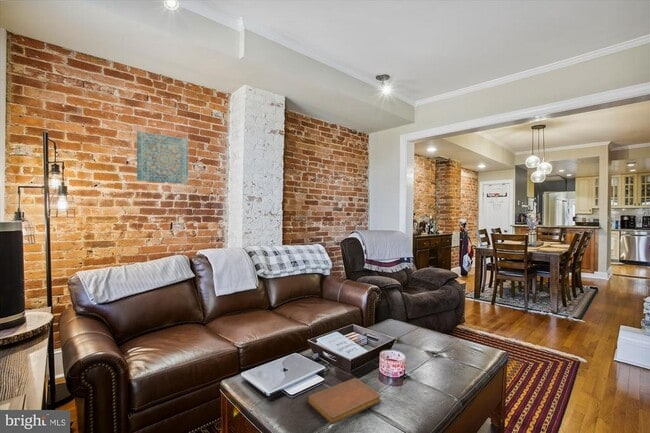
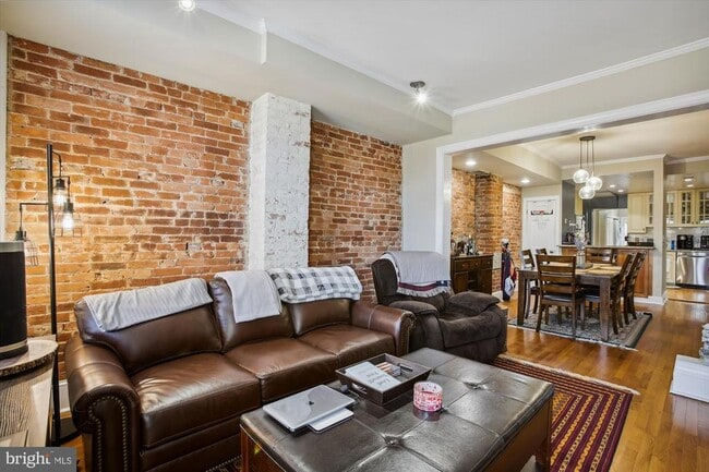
- wall art (163, 158)
- notebook (344, 398)
